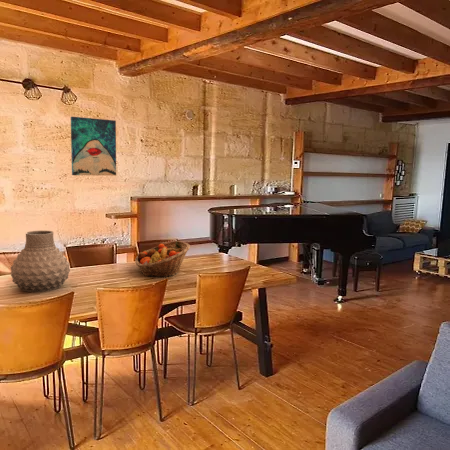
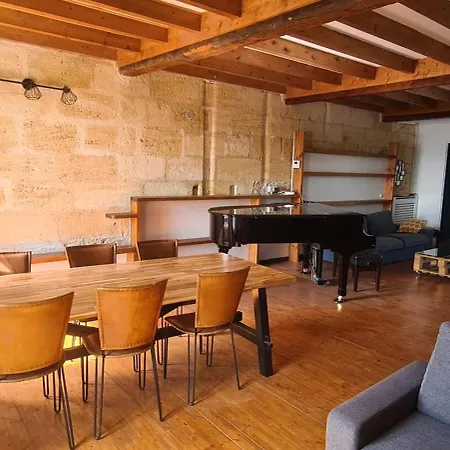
- vase (40, 259)
- fruit basket (162, 258)
- wall art (94, 147)
